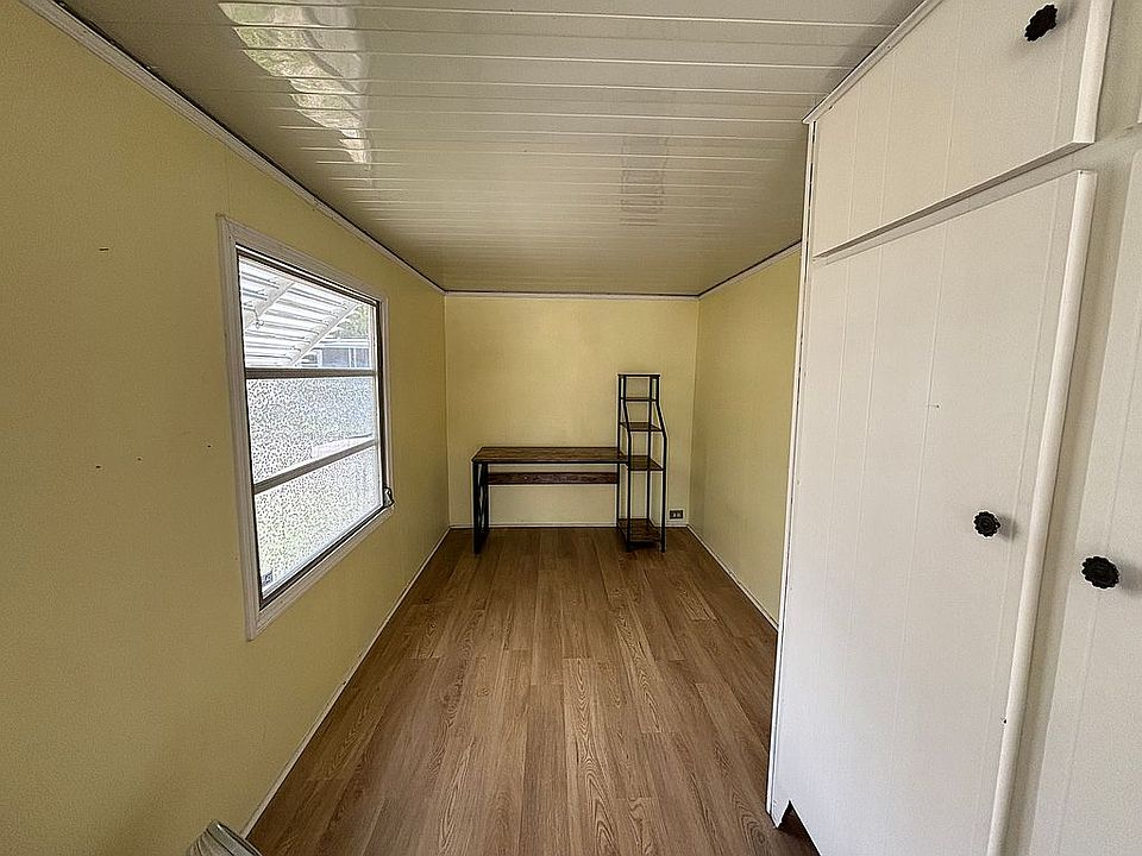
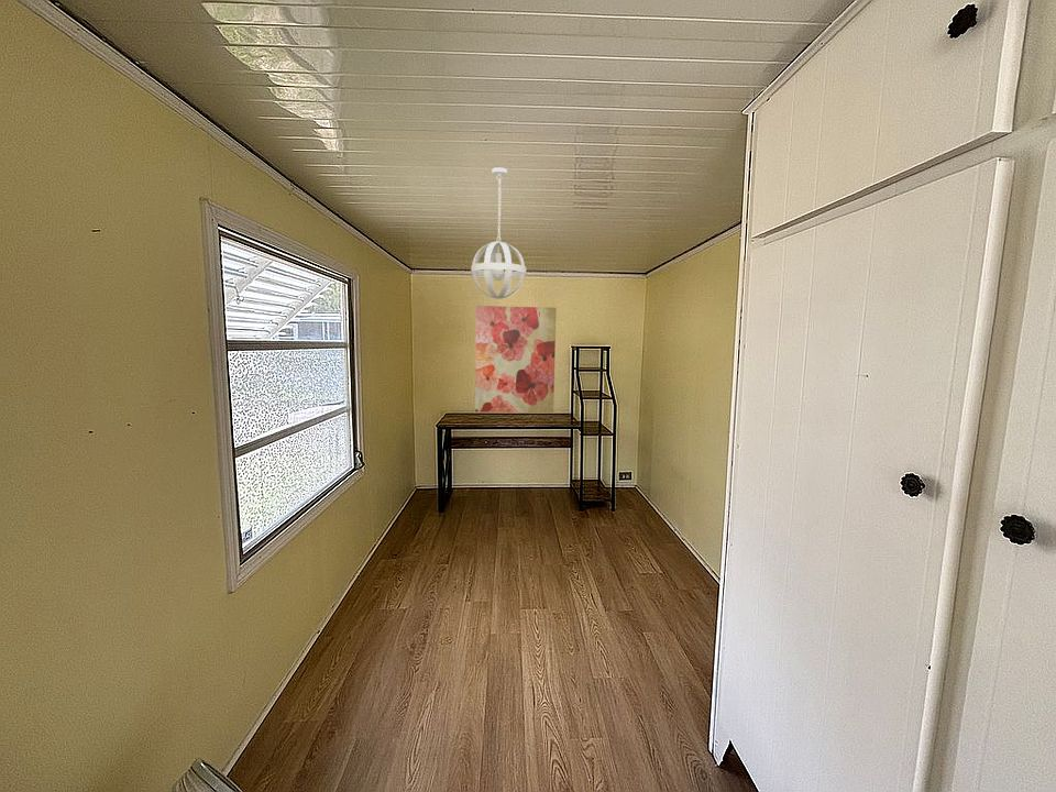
+ wall art (515, 360)
+ pendant light (499, 235)
